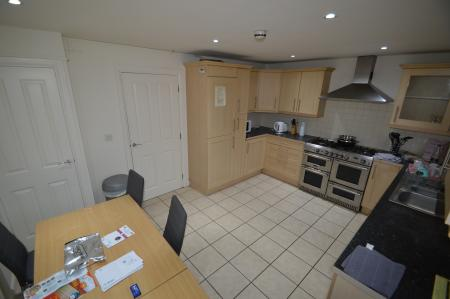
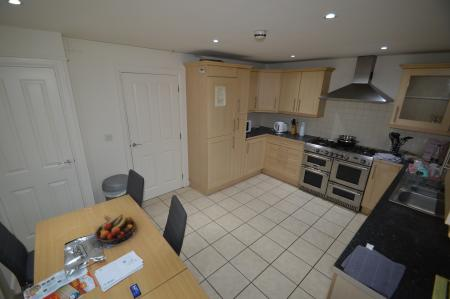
+ fruit bowl (115, 227)
